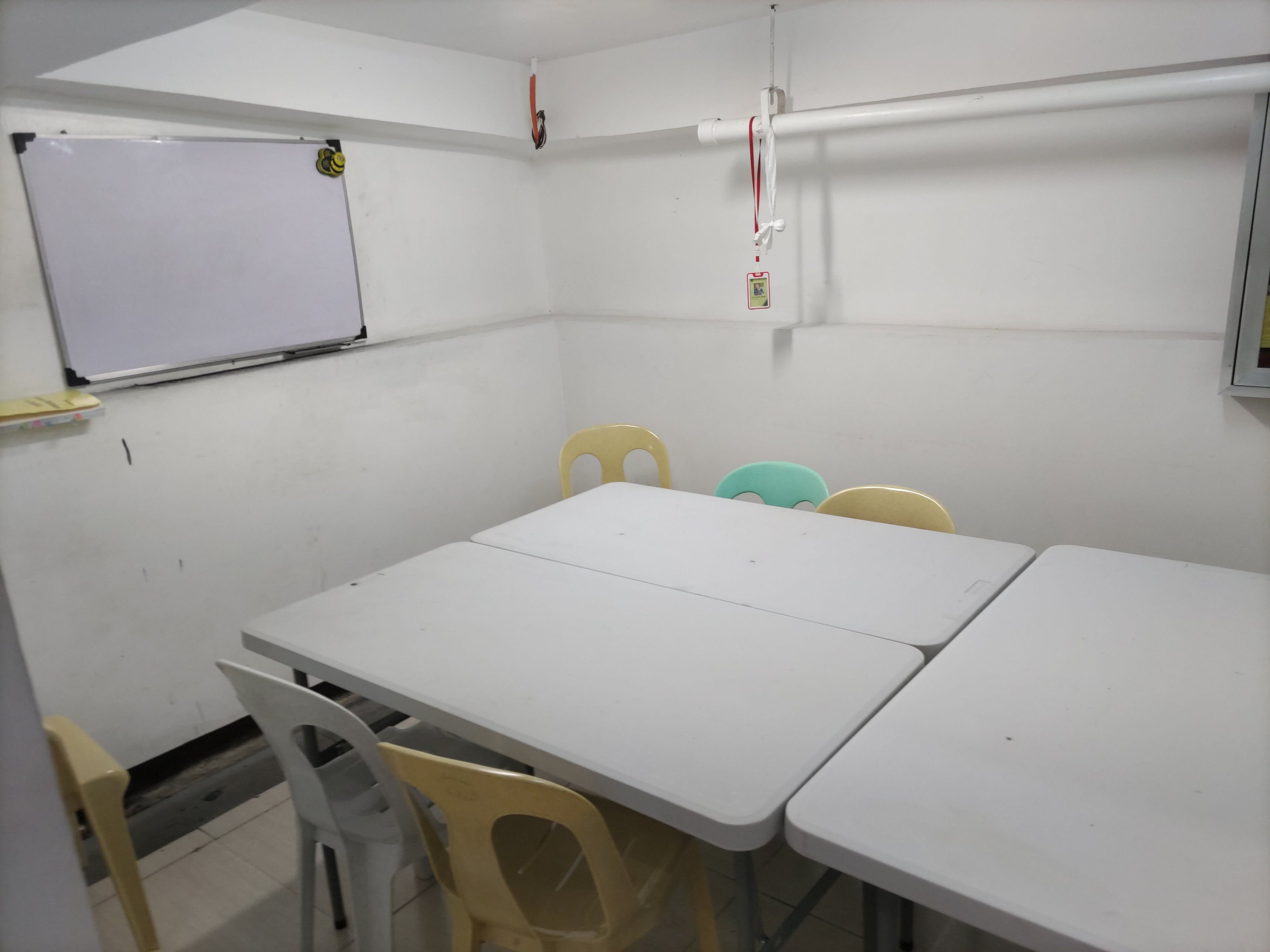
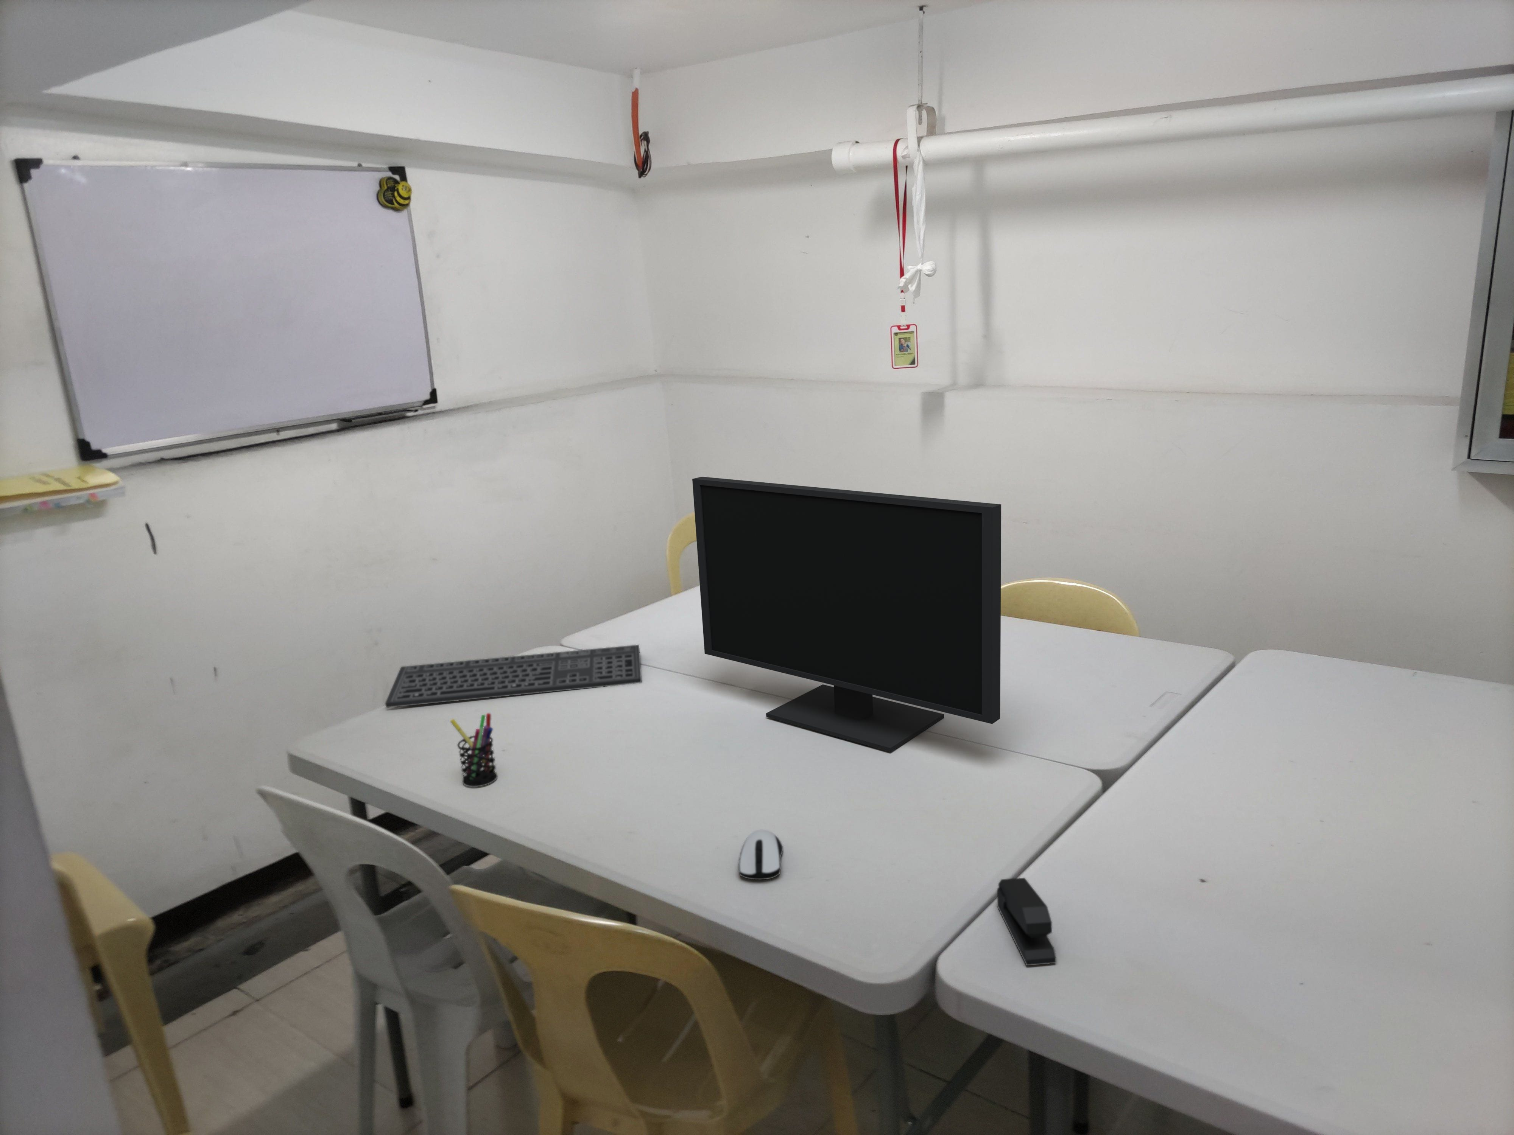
+ pen holder (479, 745)
+ monitor (850, 604)
+ keyboard (519, 674)
+ computer mouse (761, 849)
+ stapler (1025, 911)
